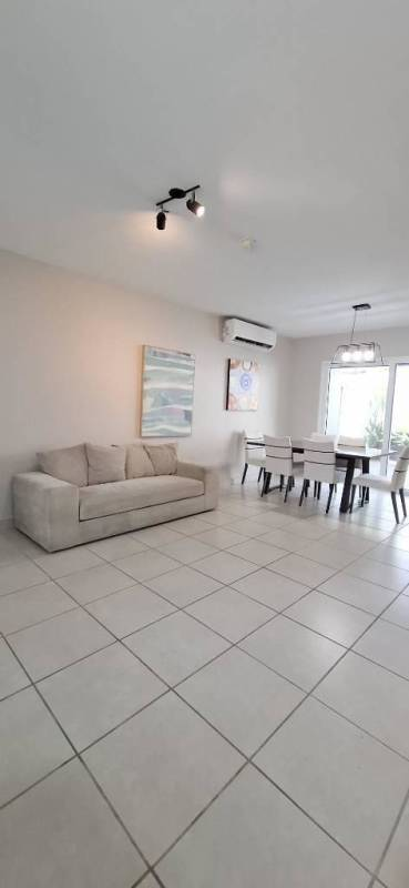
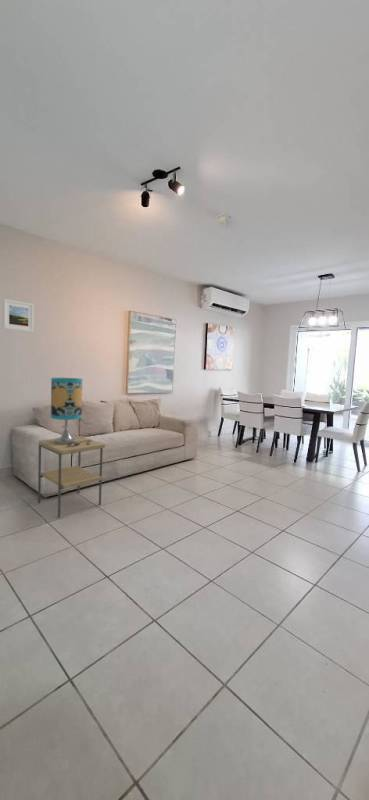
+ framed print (18, 316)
+ side table (71, 473)
+ table lamp (72, 410)
